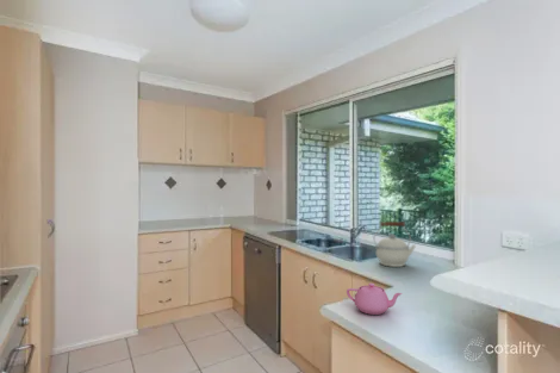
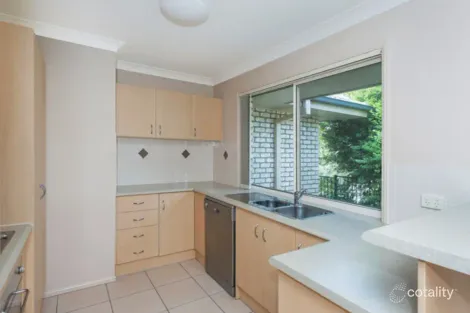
- teapot (373, 297)
- kettle (394, 242)
